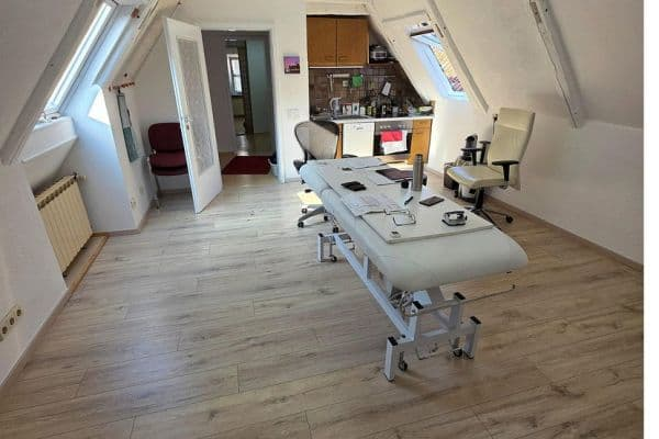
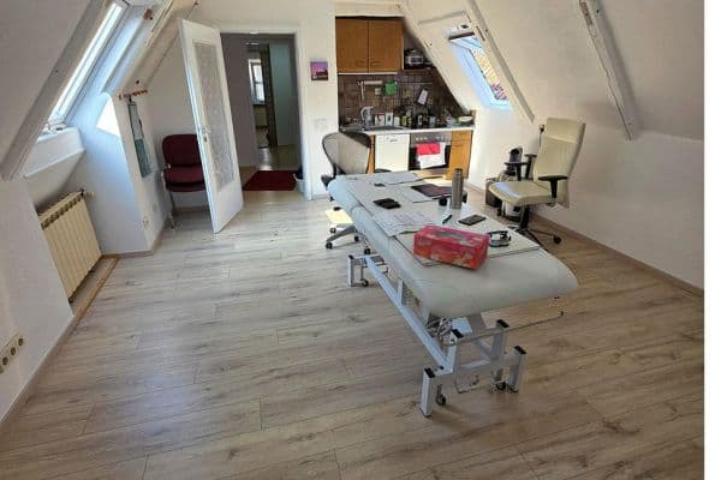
+ tissue box (451, 245)
